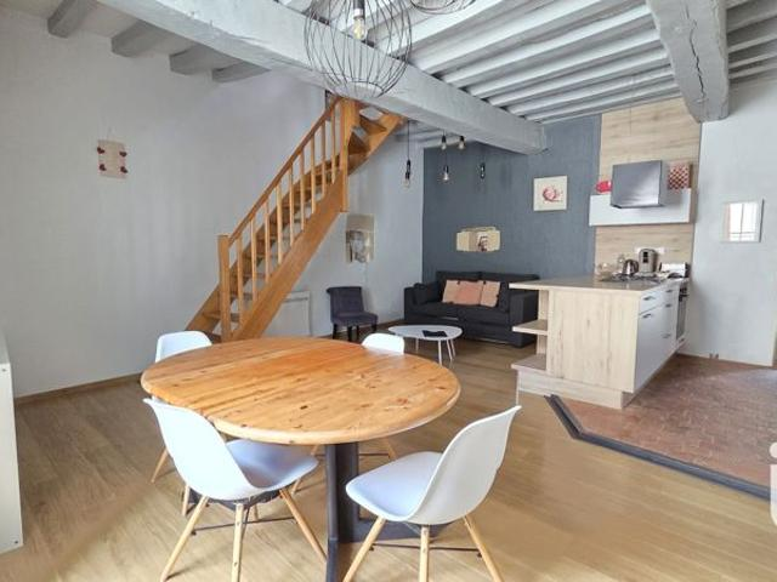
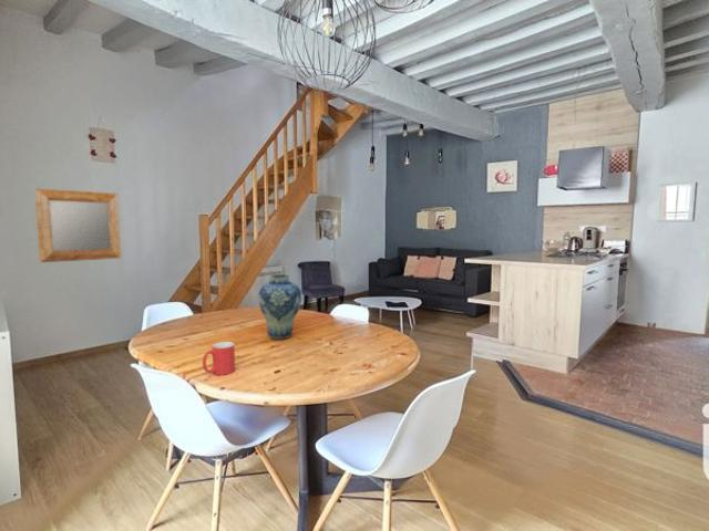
+ mug (218, 358)
+ mirror (81, 226)
+ vase (280, 306)
